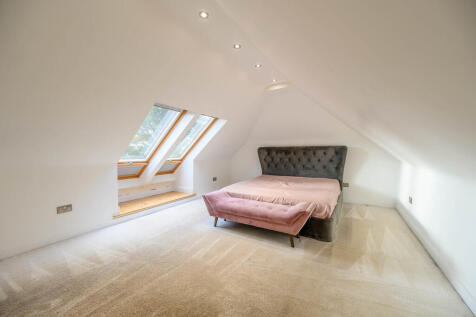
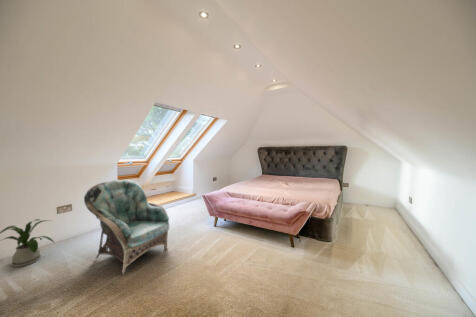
+ armchair (129, 218)
+ house plant (26, 238)
